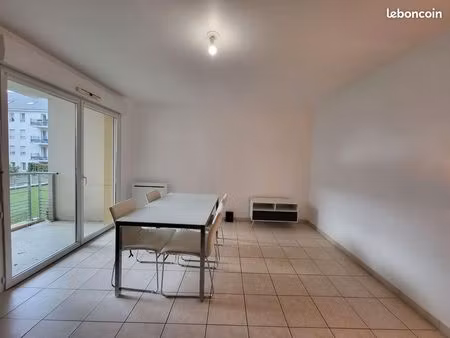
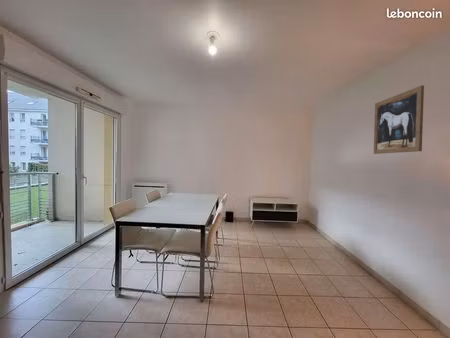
+ wall art (395, 124)
